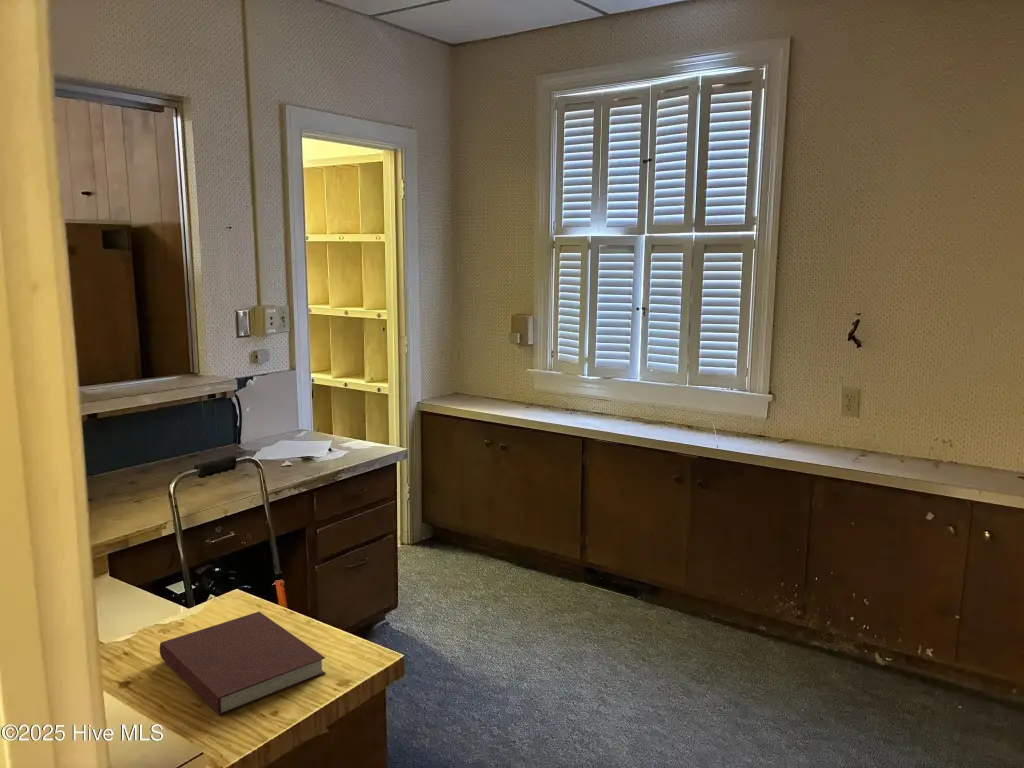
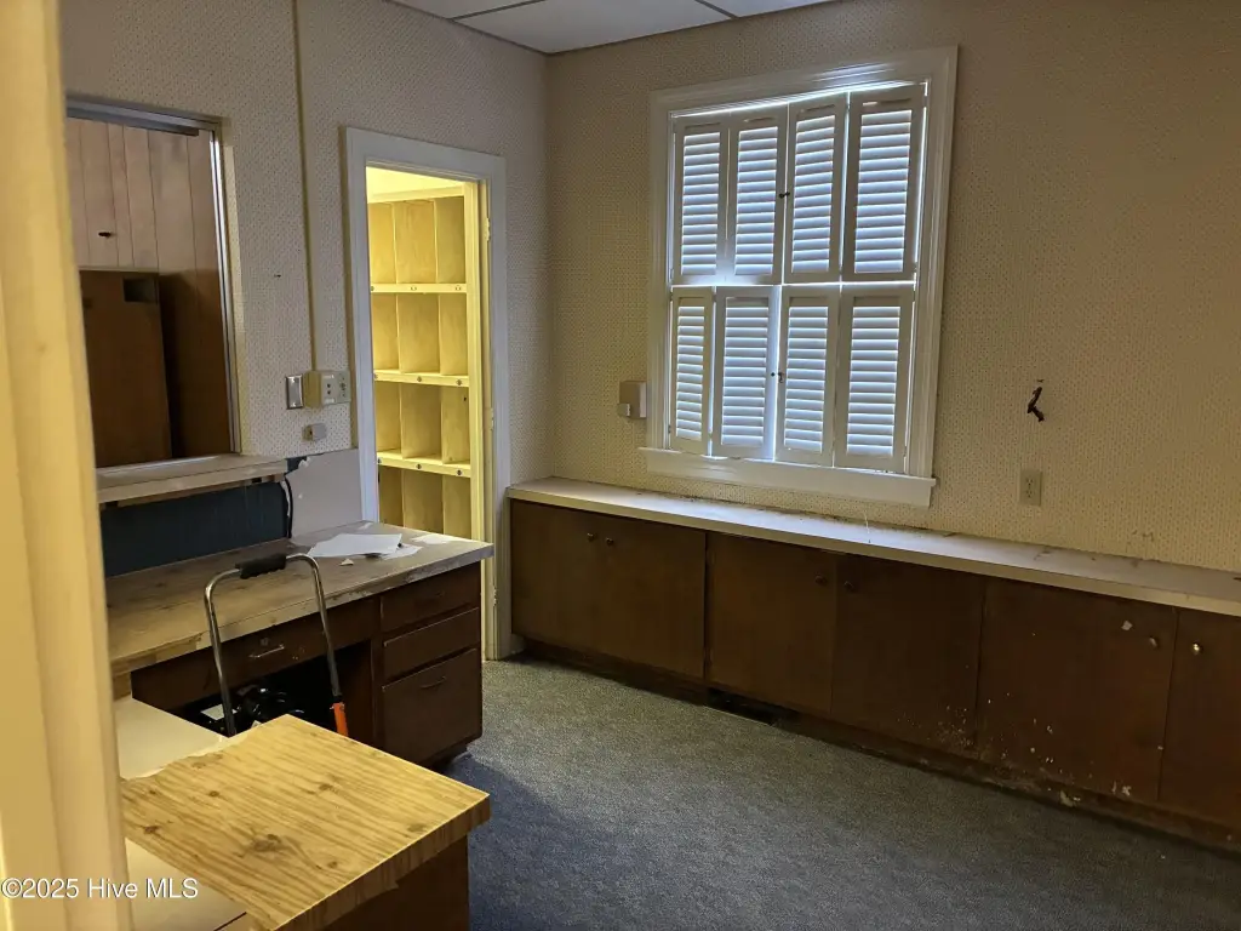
- notebook (241, 658)
